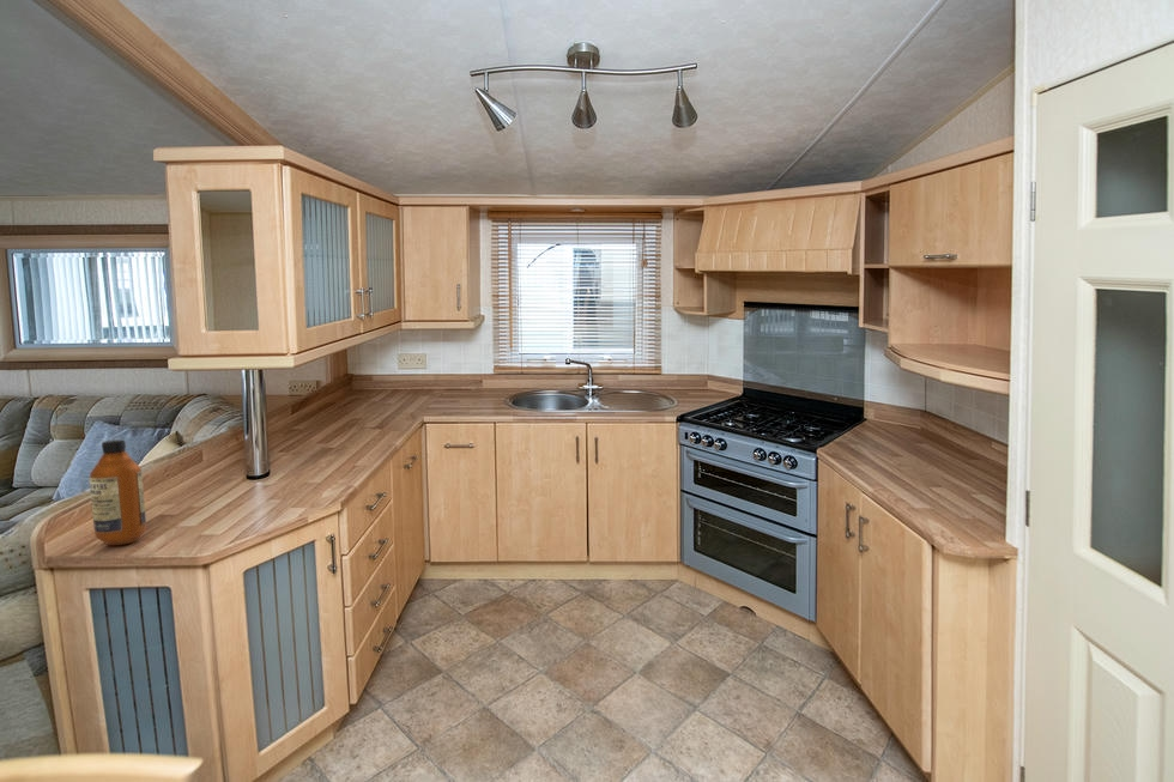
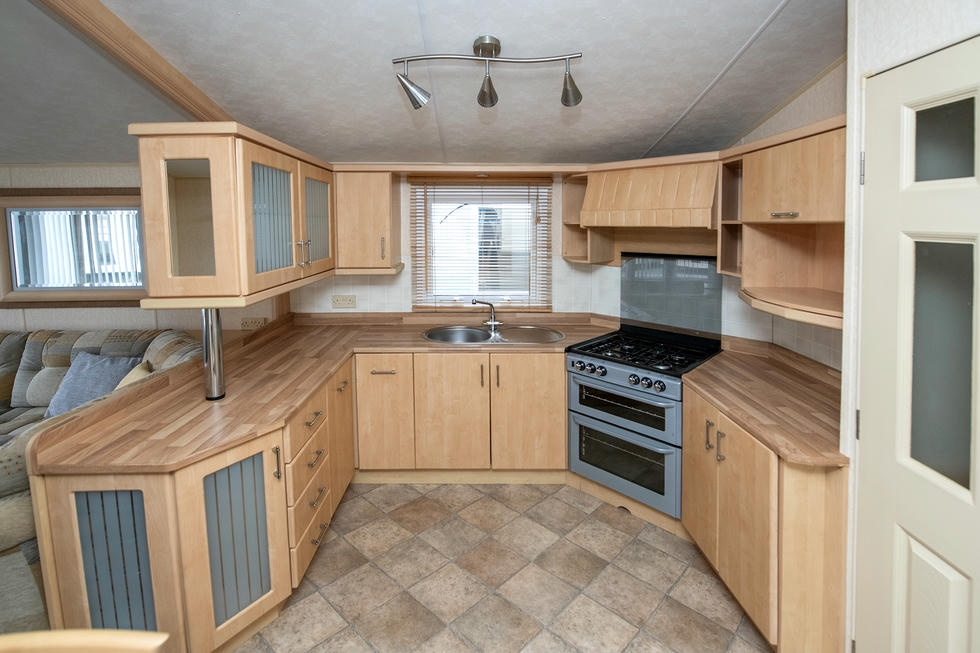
- bottle (117, 491)
